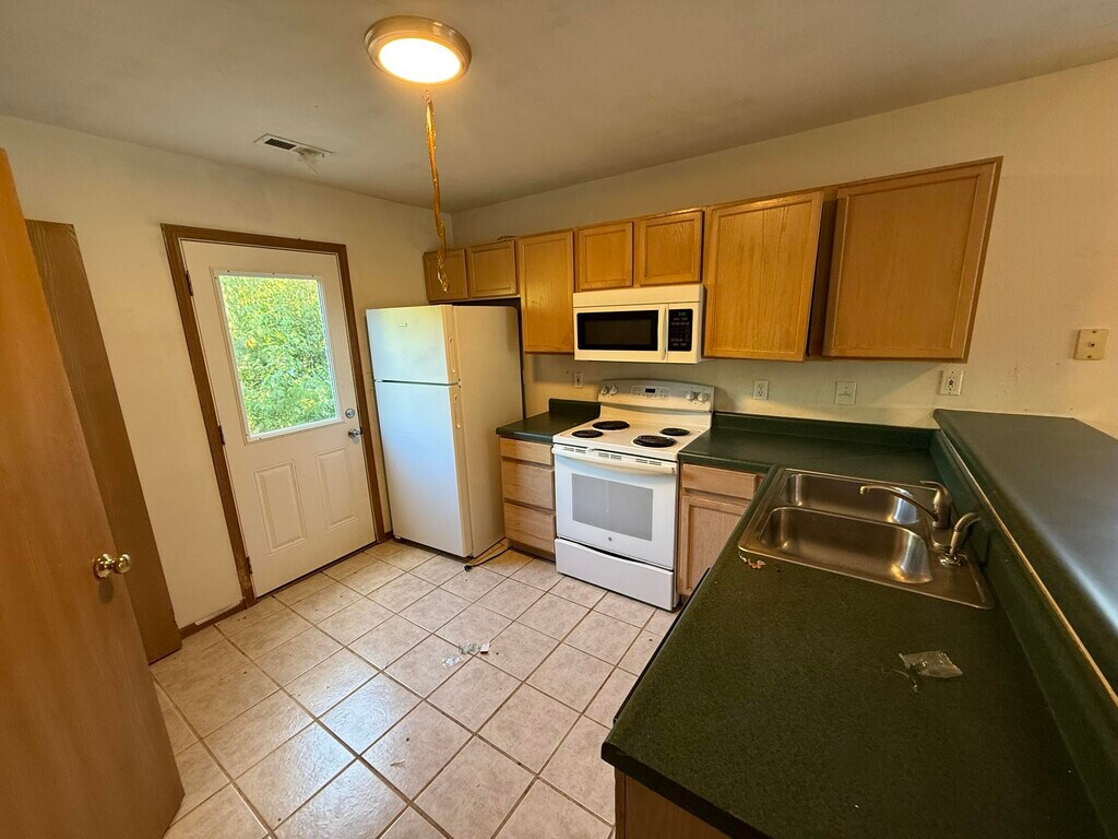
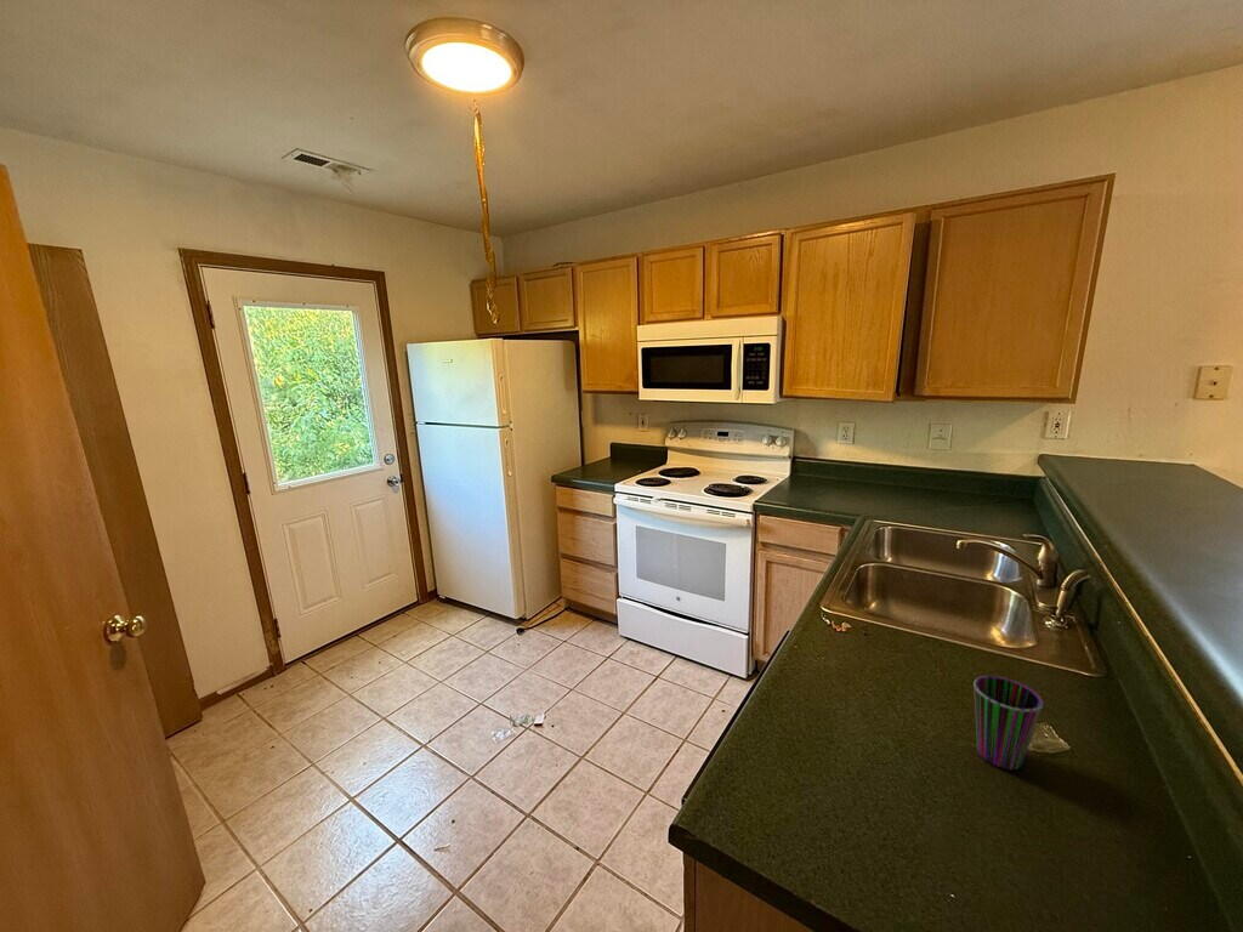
+ cup (1003, 723)
